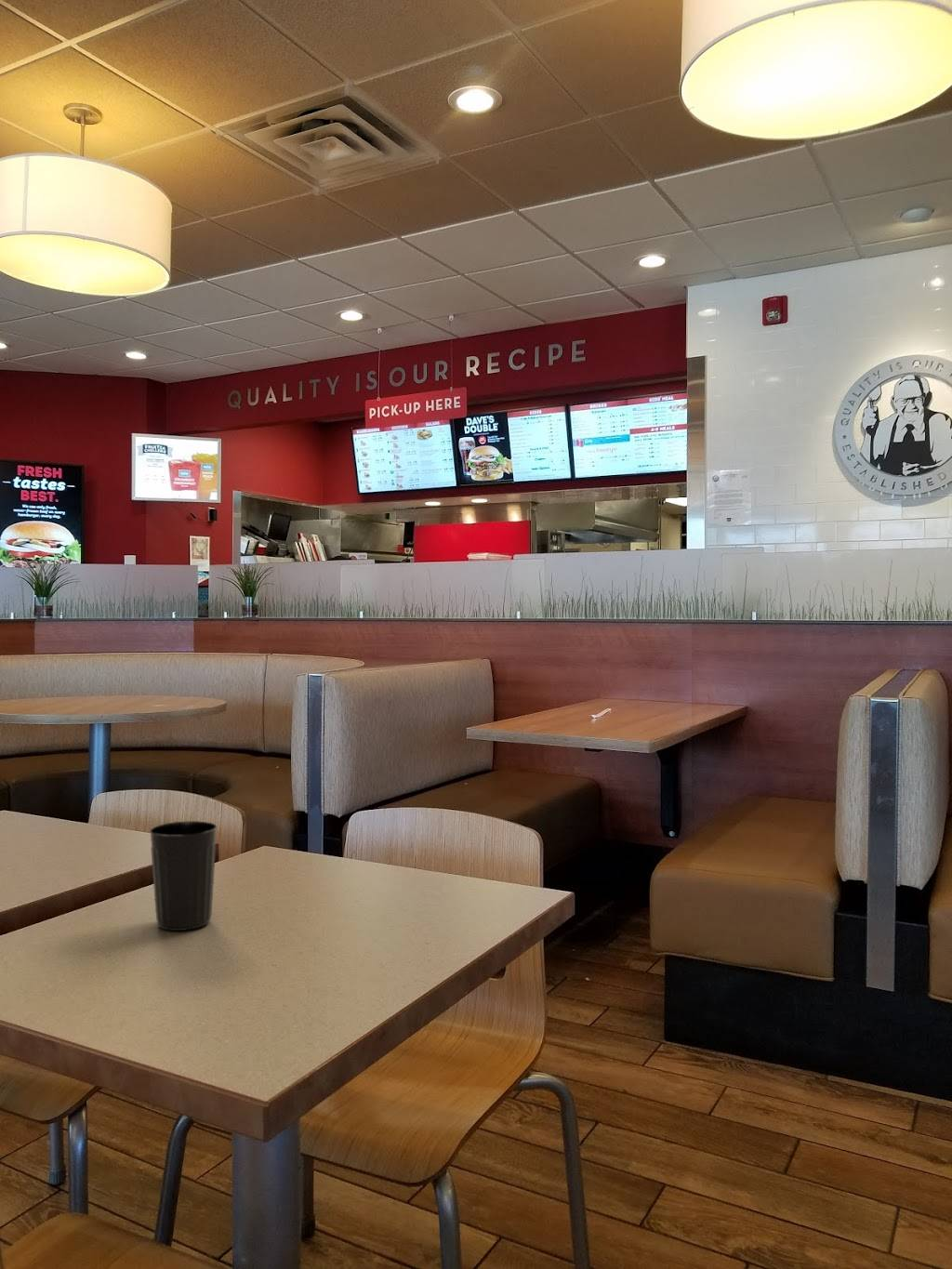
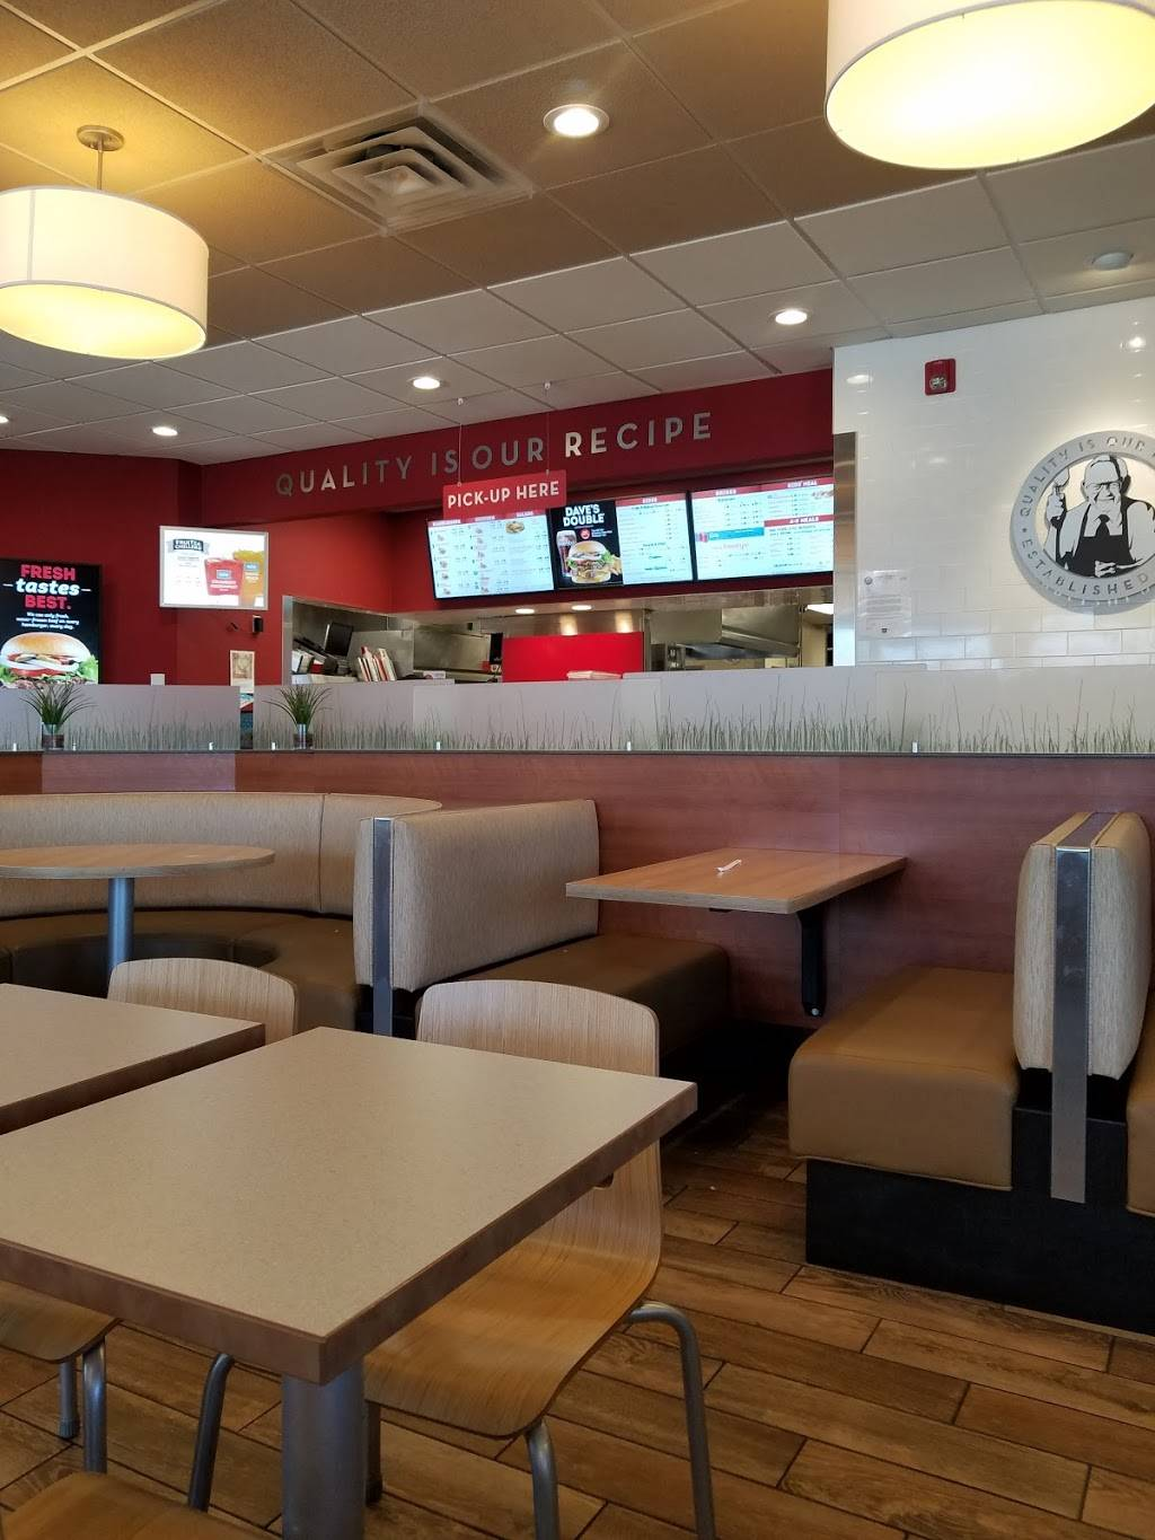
- cup (183, 875)
